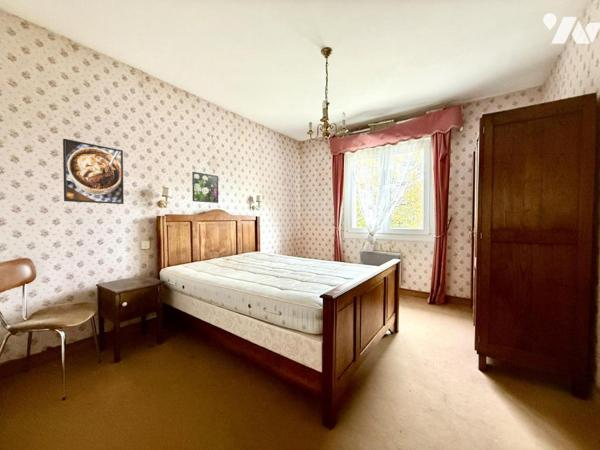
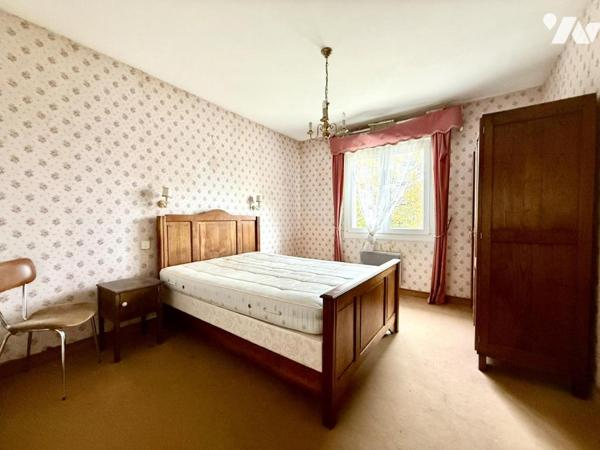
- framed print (95, 173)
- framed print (205, 188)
